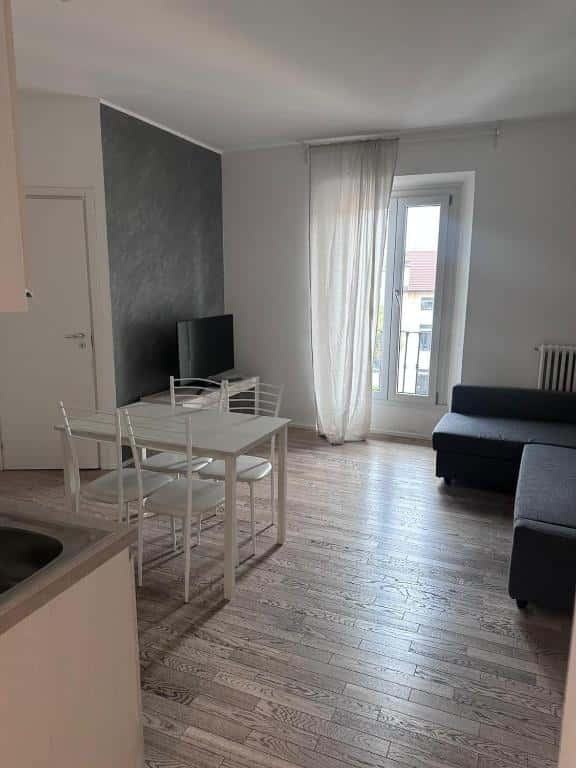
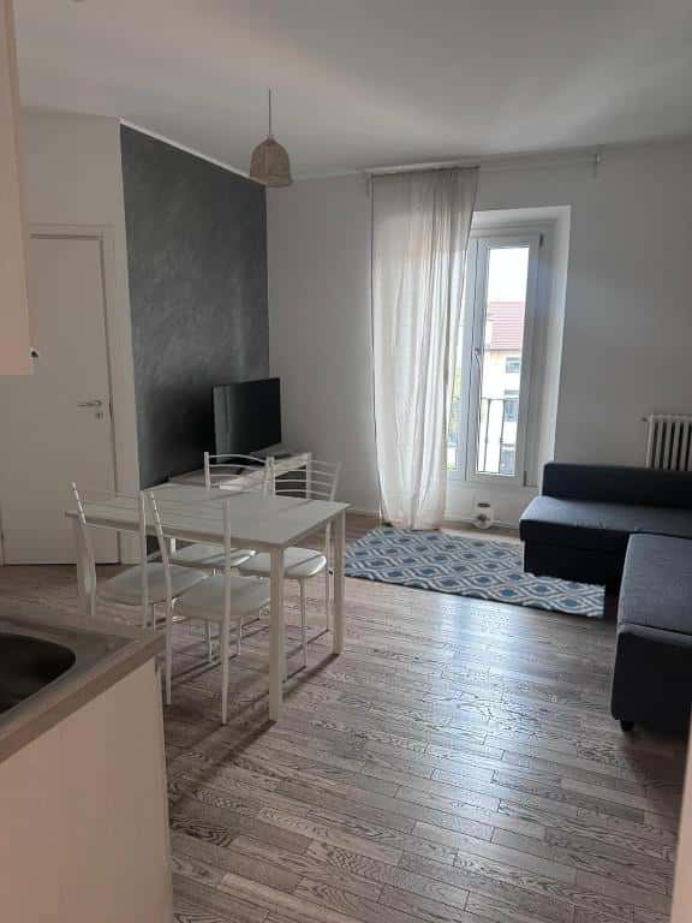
+ rug (467, 562)
+ pendant lamp (269, 136)
+ teapot (484, 508)
